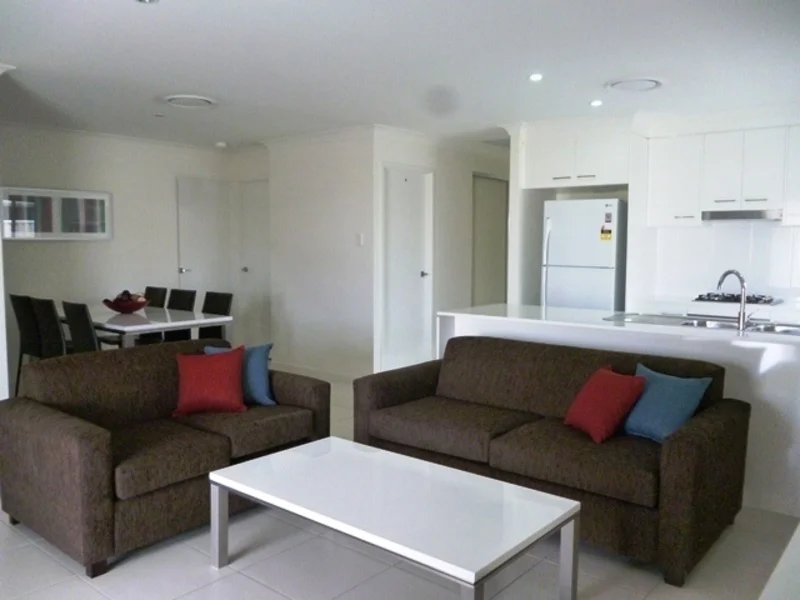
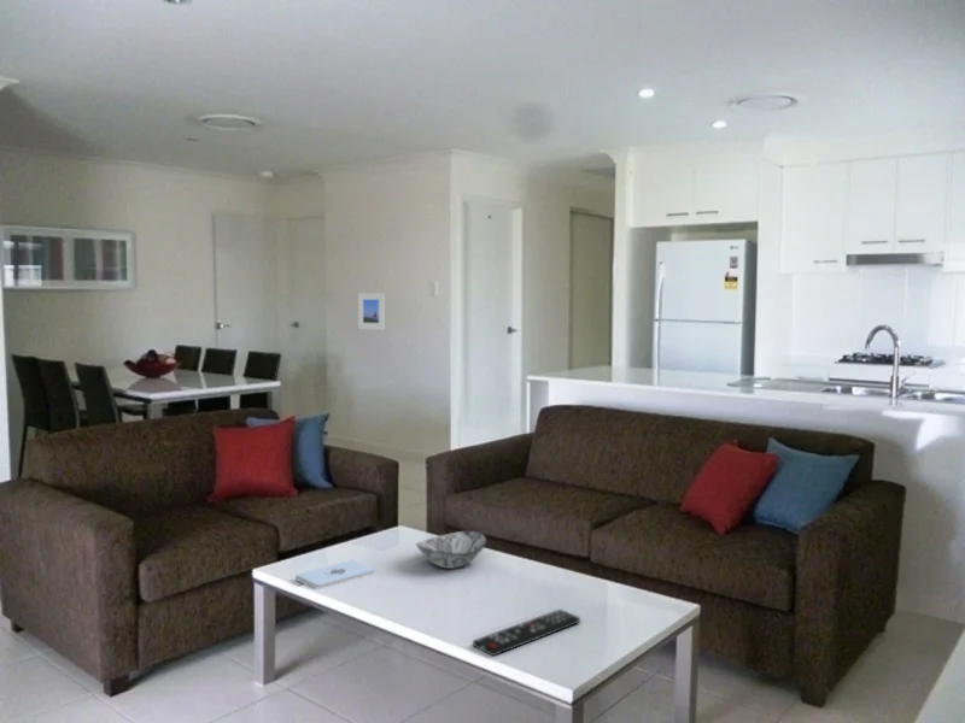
+ remote control (527, 630)
+ notepad (335, 574)
+ decorative bowl (451, 552)
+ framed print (370, 311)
